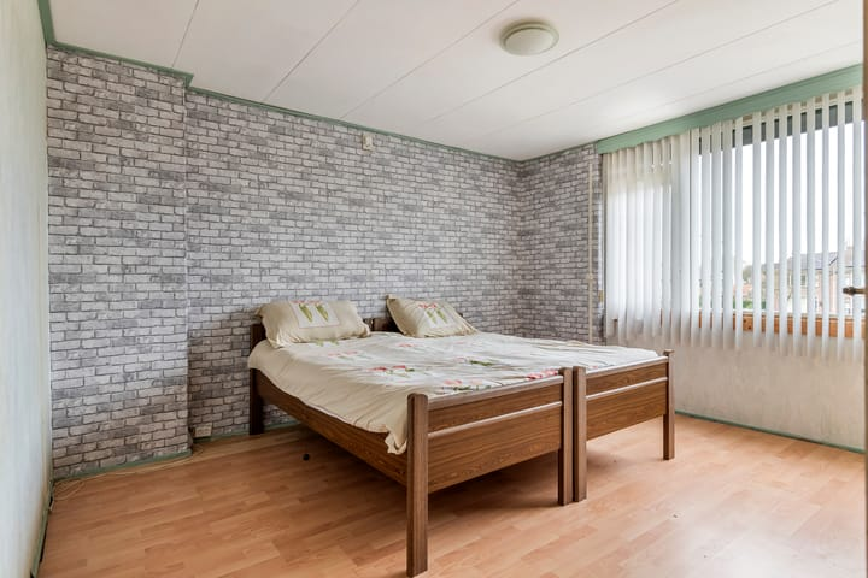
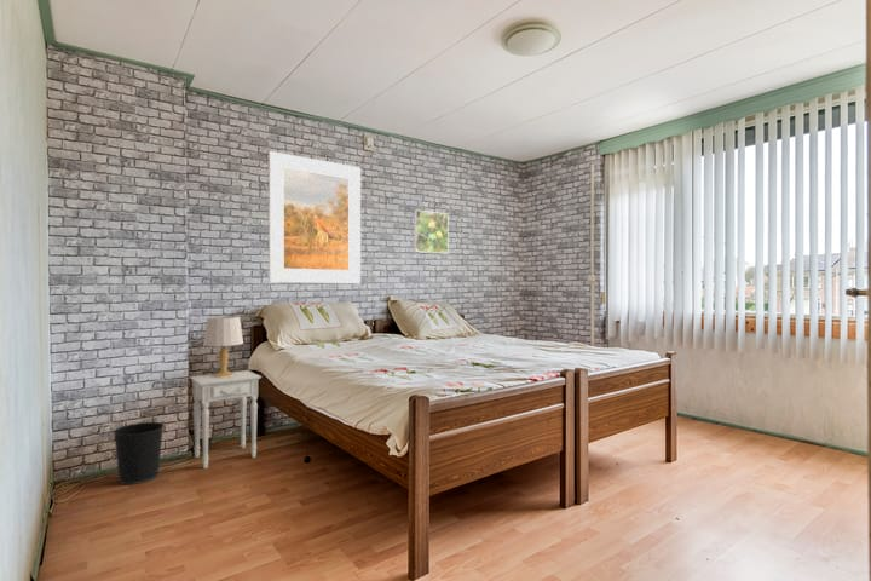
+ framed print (317, 222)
+ wastebasket (139, 453)
+ table lamp (223, 345)
+ nightstand (241, 416)
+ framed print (431, 231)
